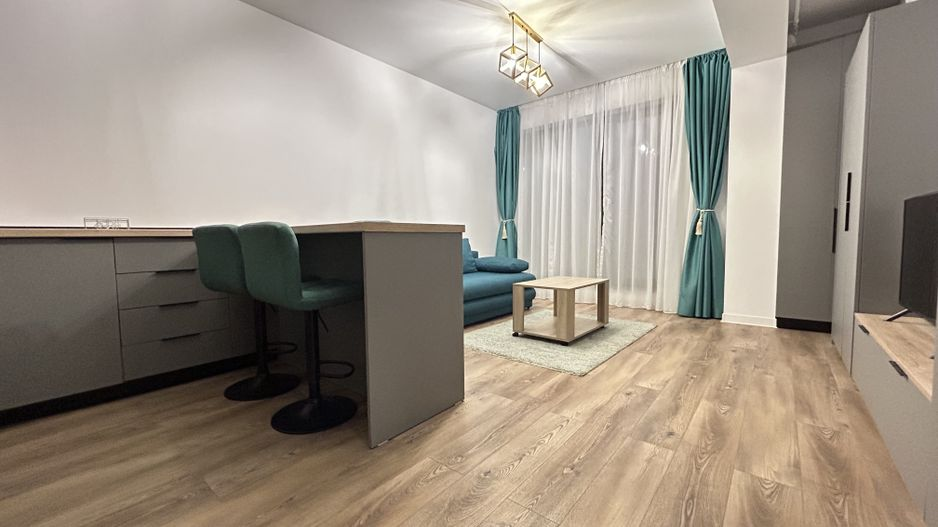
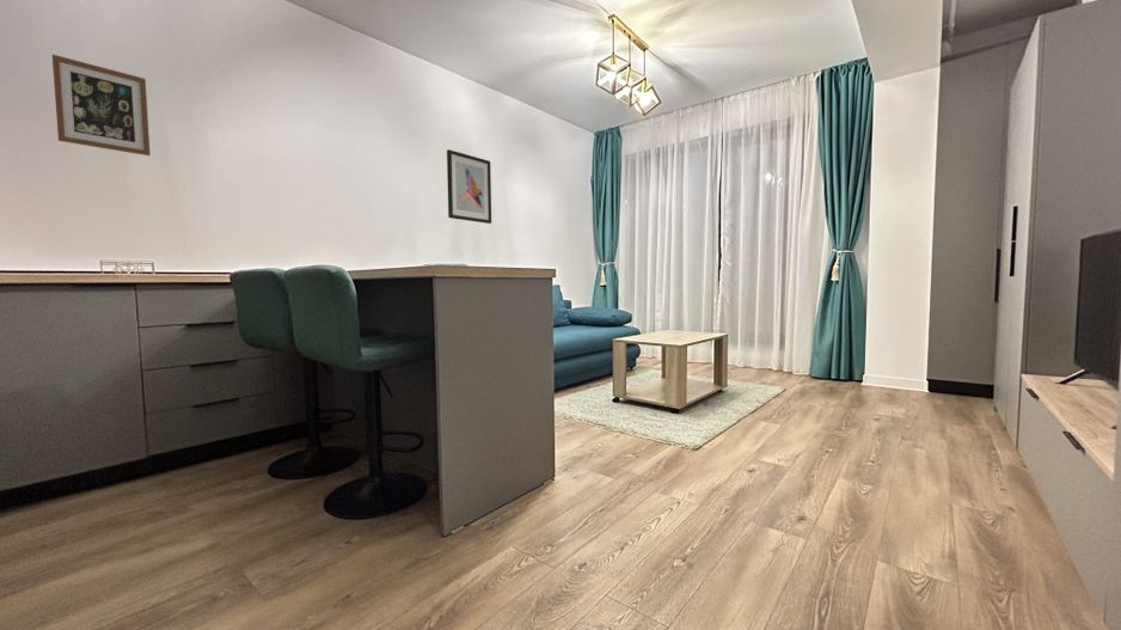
+ wall art (104, 108)
+ wall art (470, 188)
